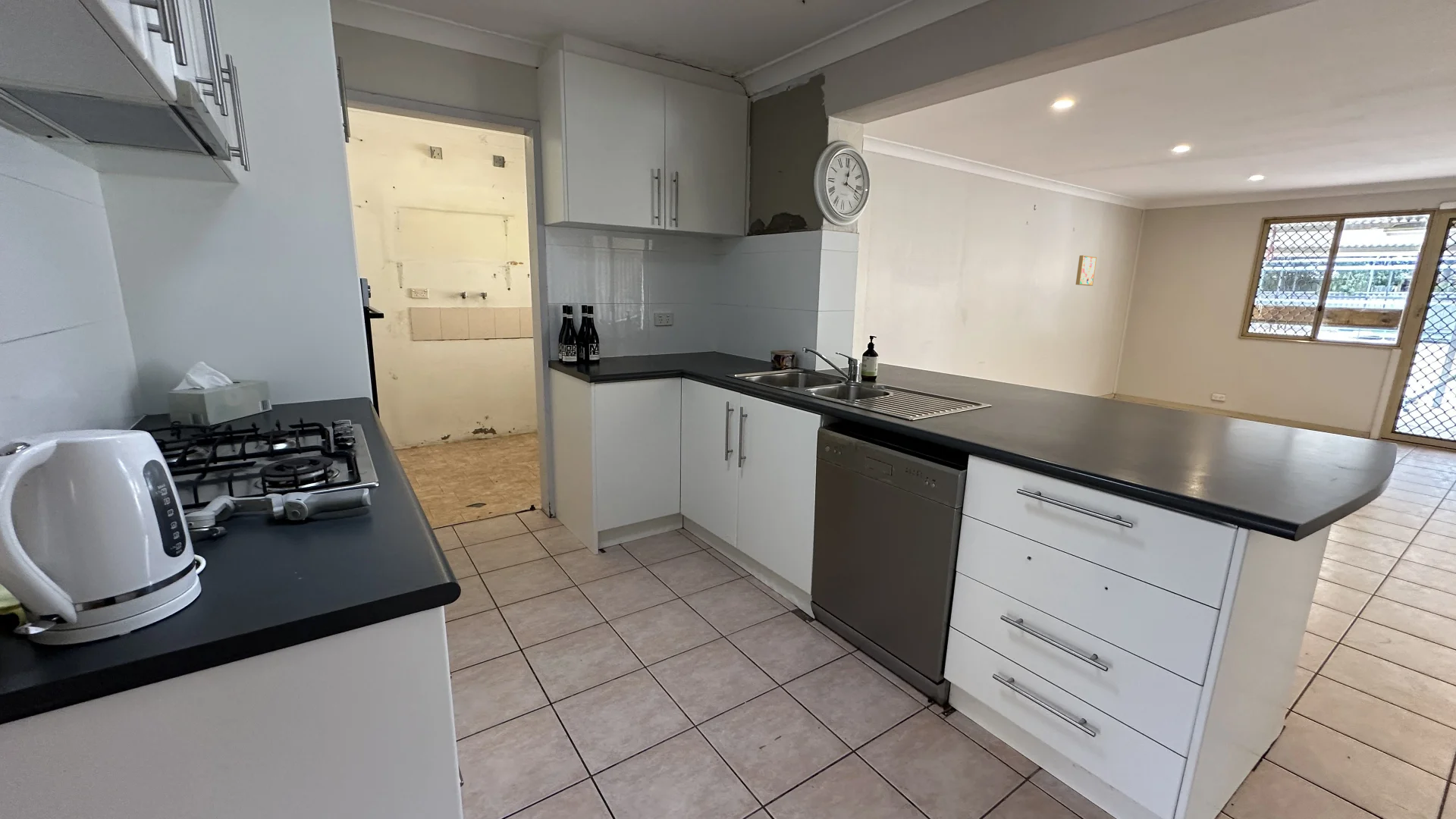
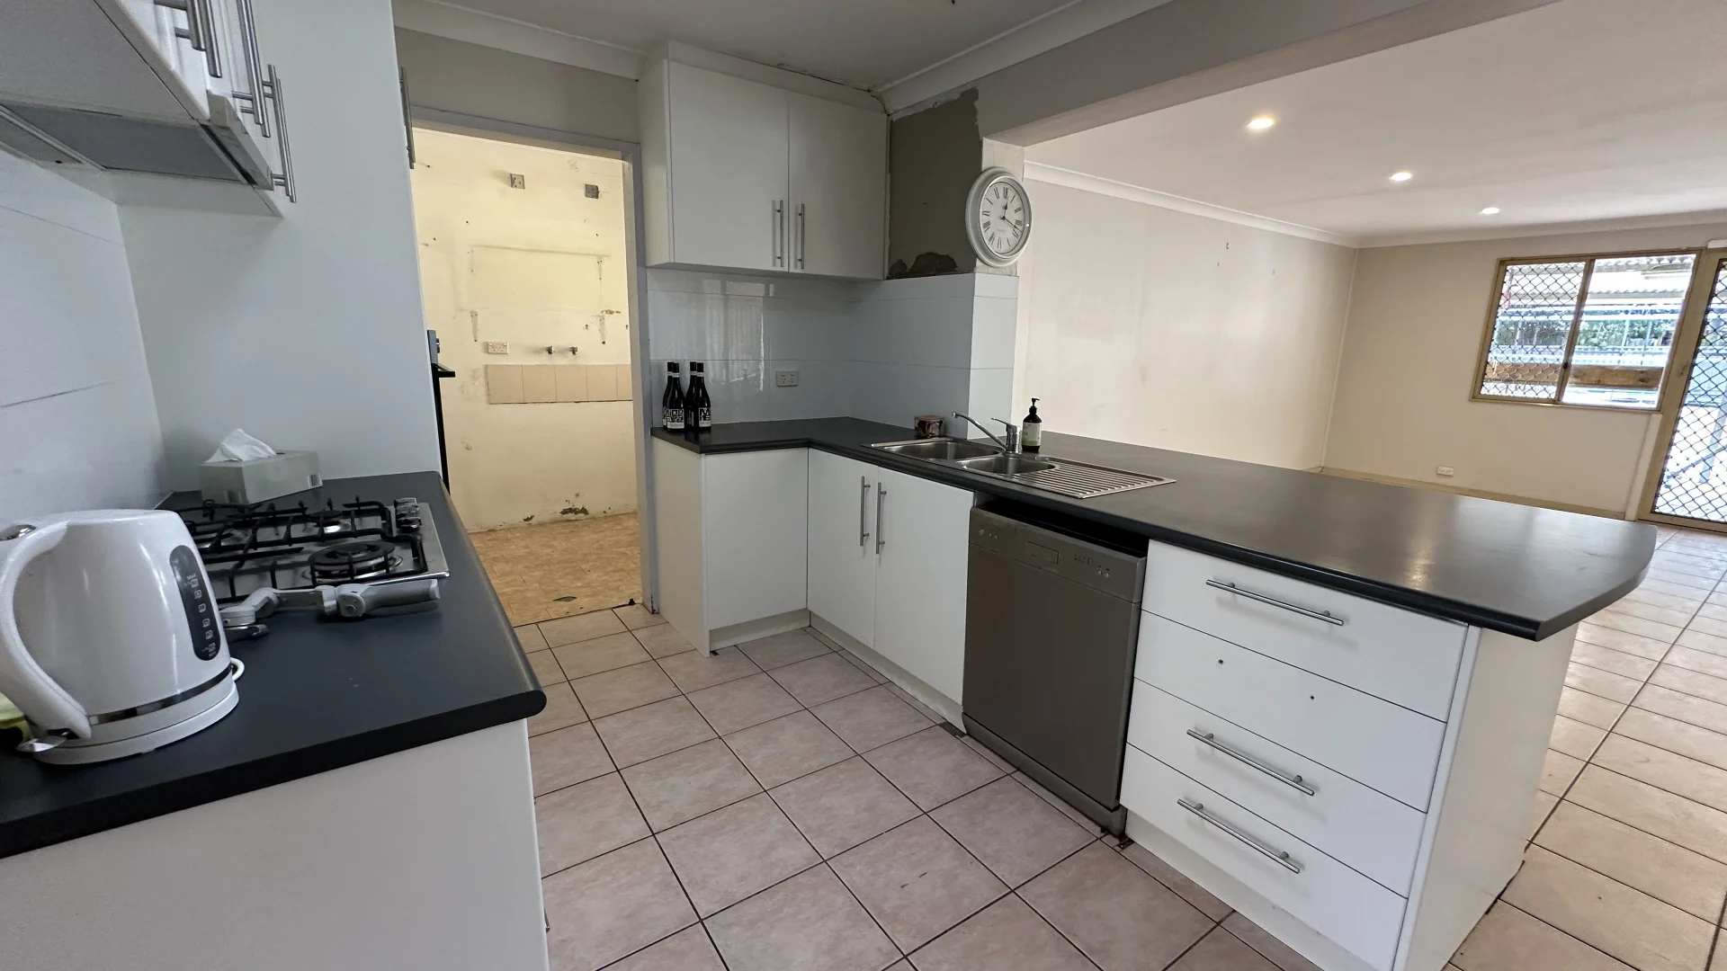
- wall art (1086, 271)
